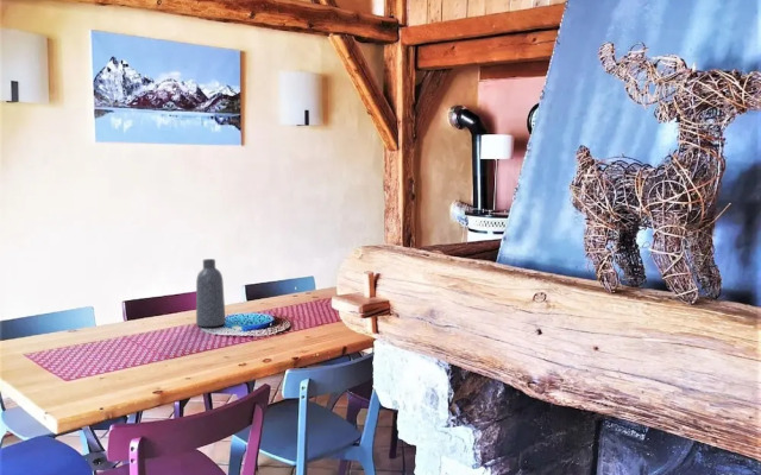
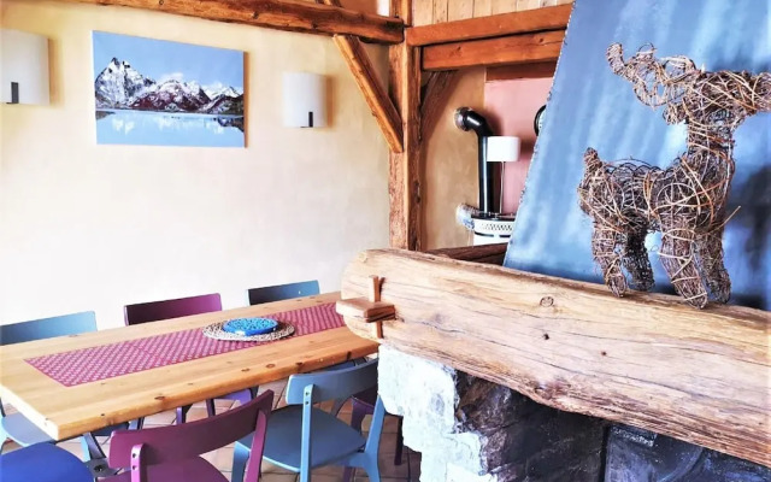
- vase (209, 291)
